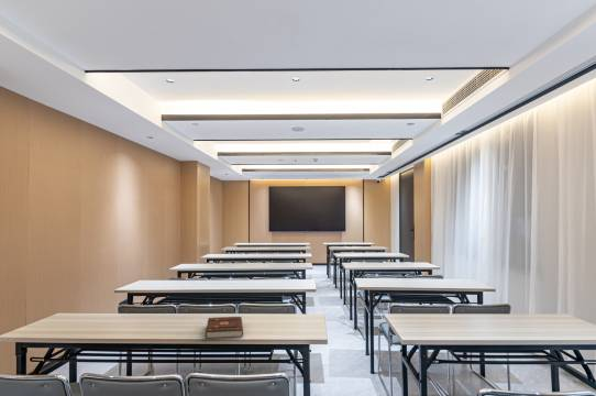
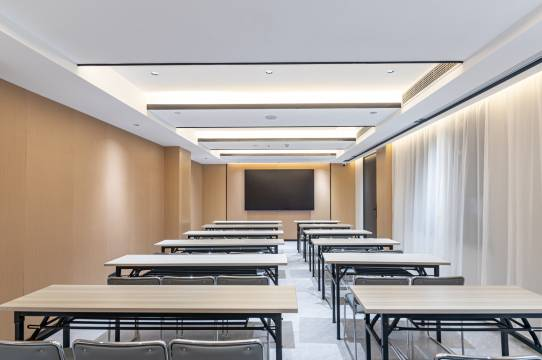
- book (224, 326)
